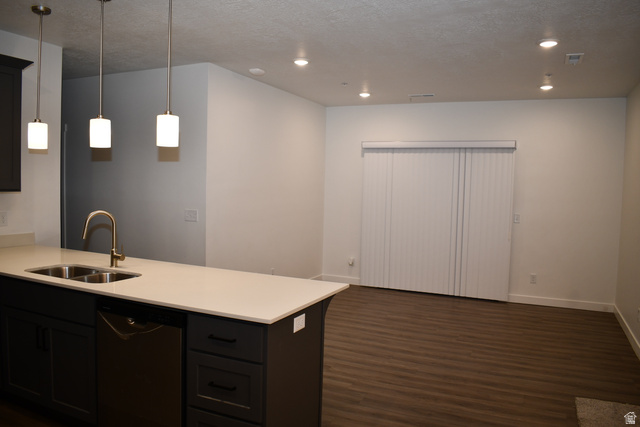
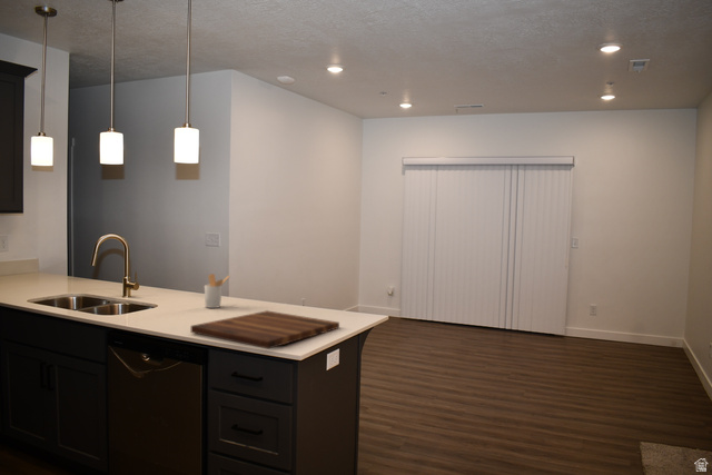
+ cutting board (267, 327)
+ utensil holder (217, 290)
